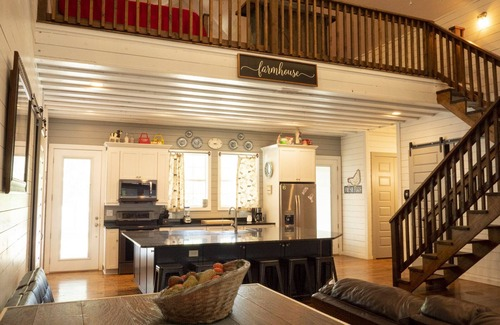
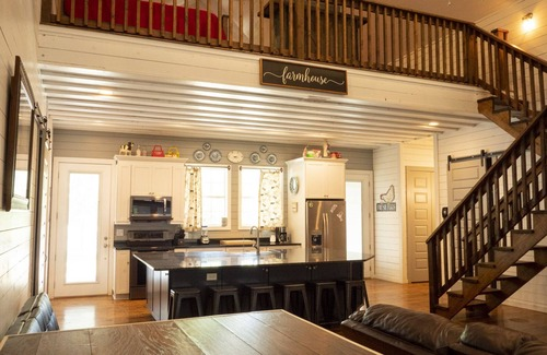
- fruit basket (203, 288)
